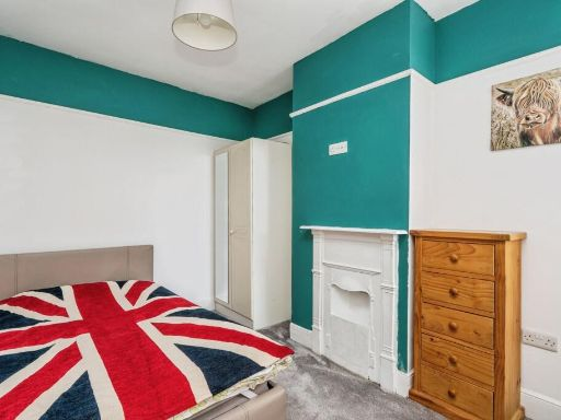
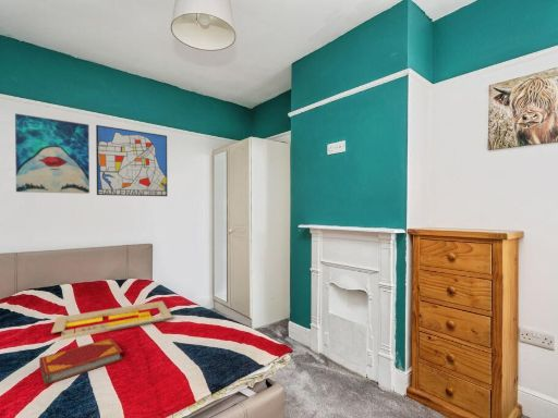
+ hardback book (82, 358)
+ wall art (54, 156)
+ serving tray (114, 318)
+ wall art (134, 163)
